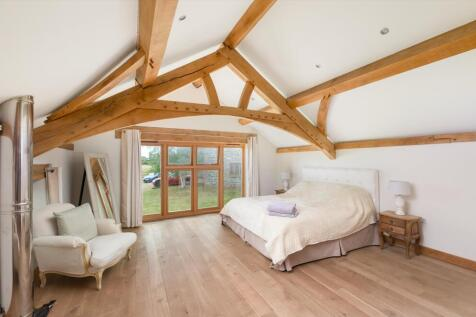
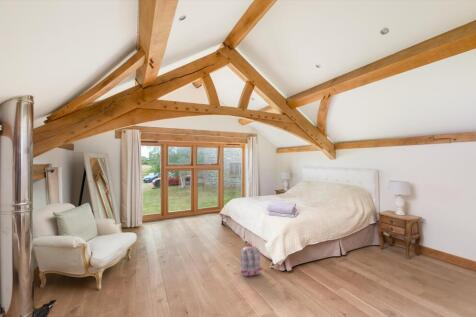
+ backpack (250, 258)
